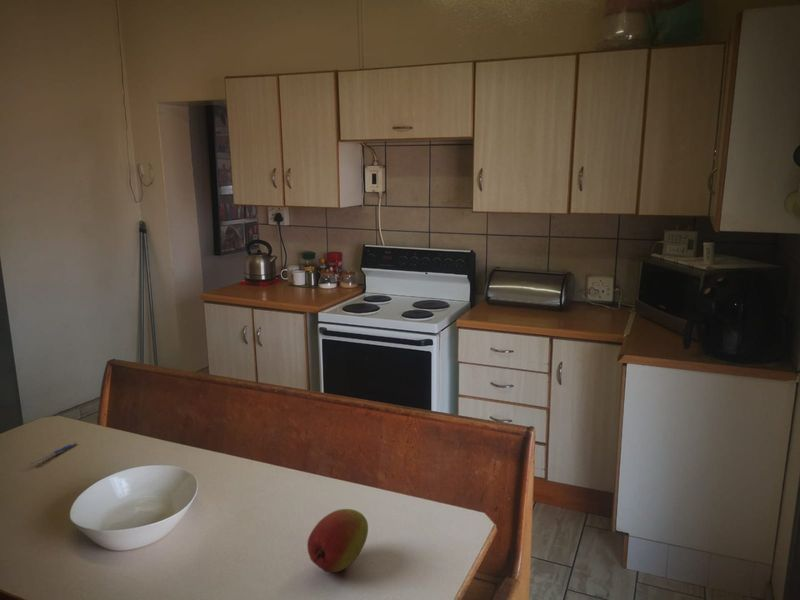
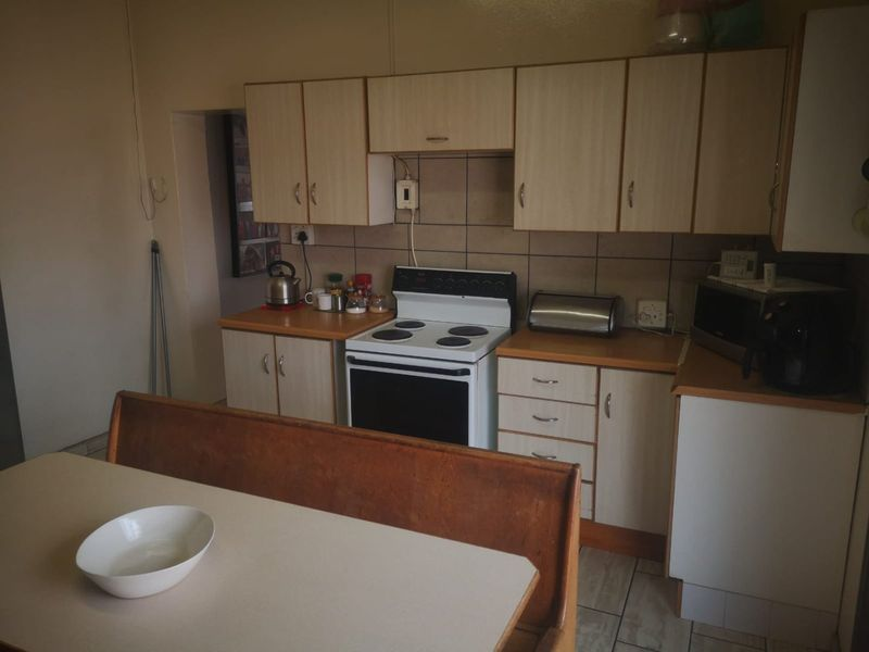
- pen (53, 453)
- fruit (337, 539)
